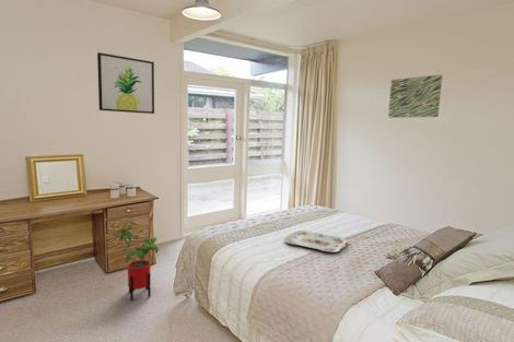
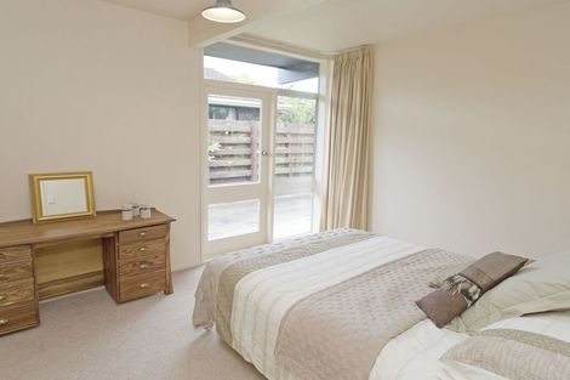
- wall art (127, 84)
- serving tray (315, 240)
- wall art (413, 97)
- house plant (137, 260)
